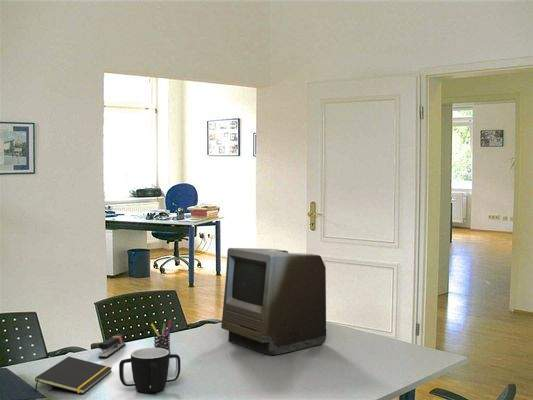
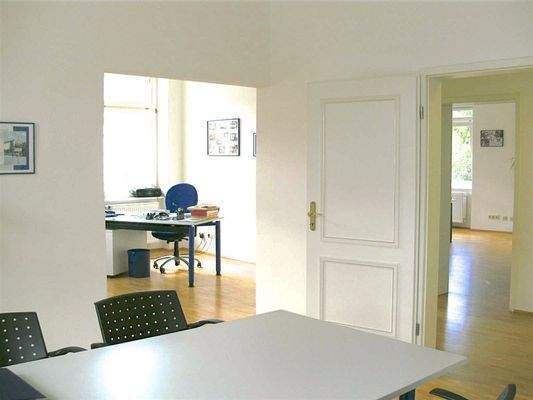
- monitor (273, 295)
- pen holder (163, 336)
- stapler (112, 344)
- mug (150, 370)
- notepad (75, 374)
